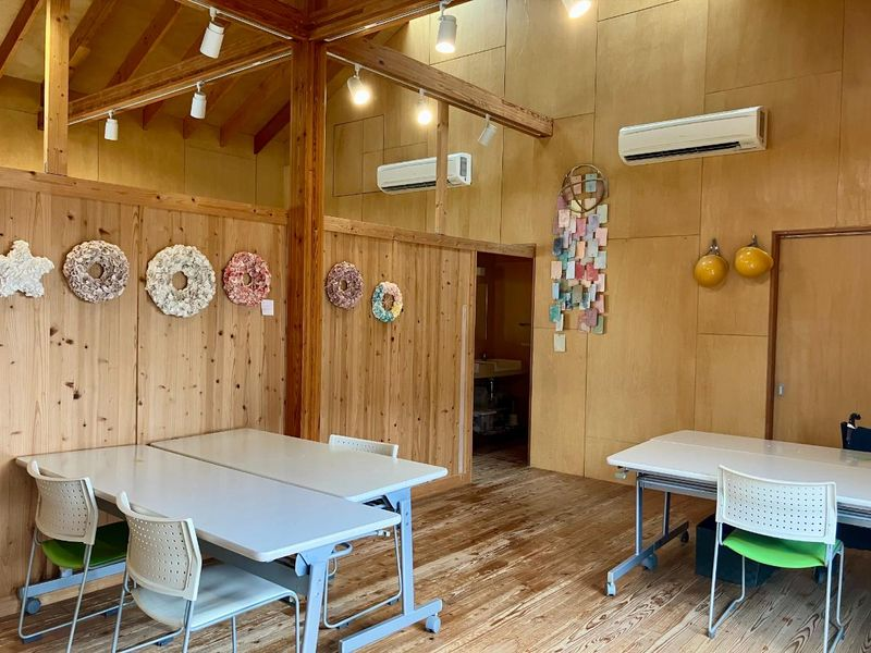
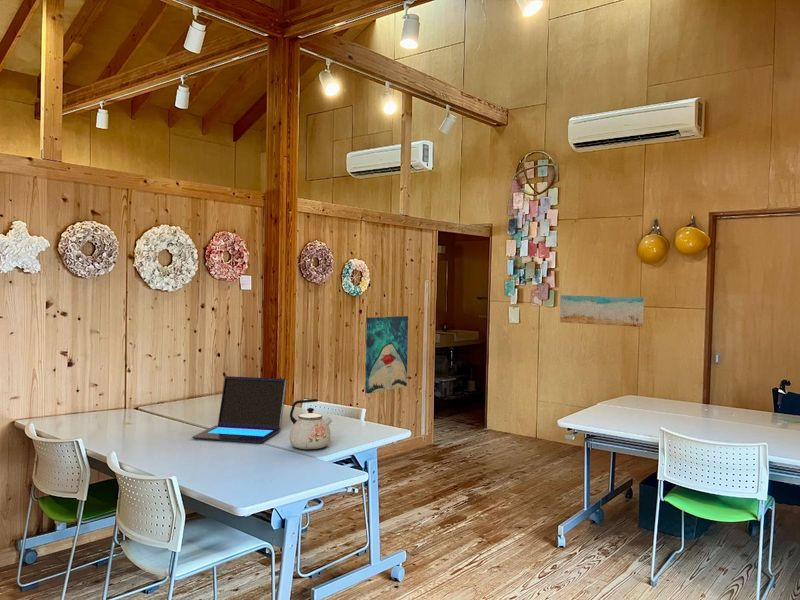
+ kettle (310, 422)
+ wall art (387, 353)
+ wall art (600, 310)
+ laptop (241, 407)
